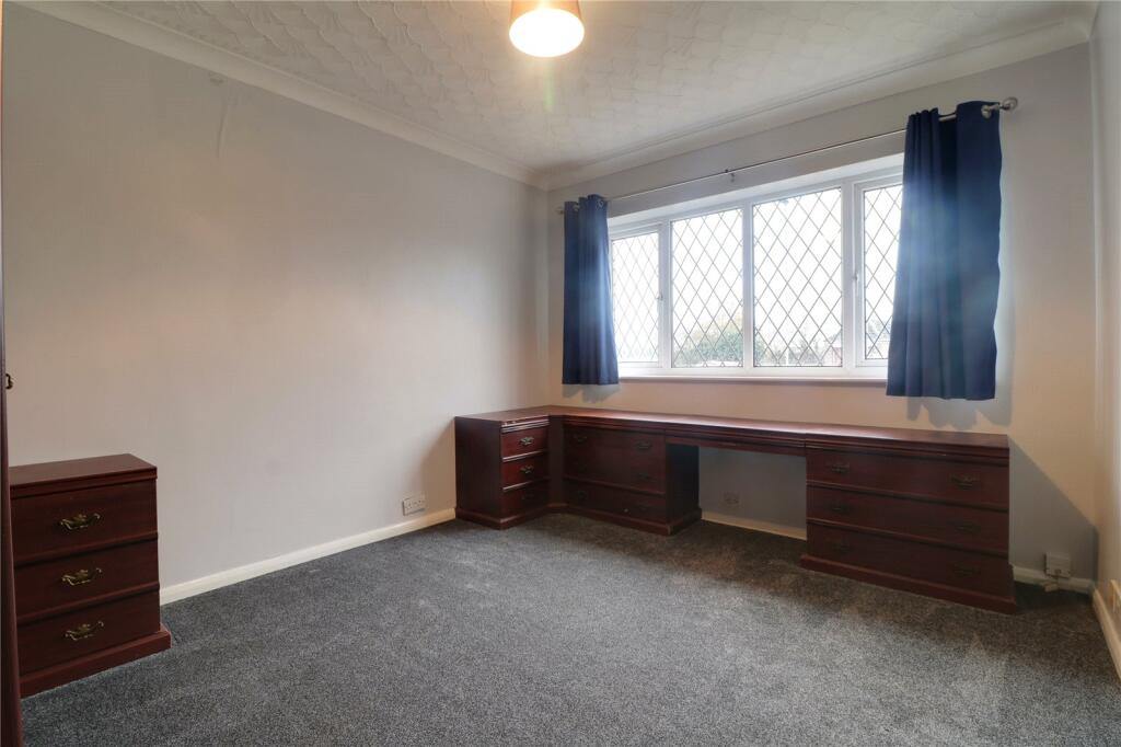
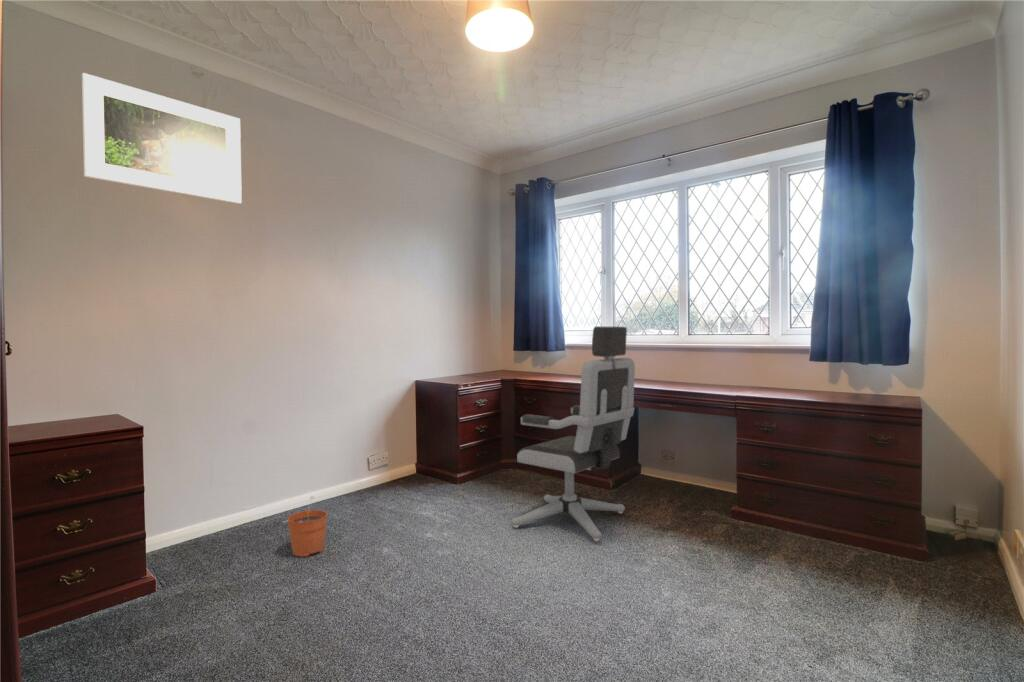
+ office chair (569, 424)
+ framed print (169, 144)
+ plant pot (308, 524)
